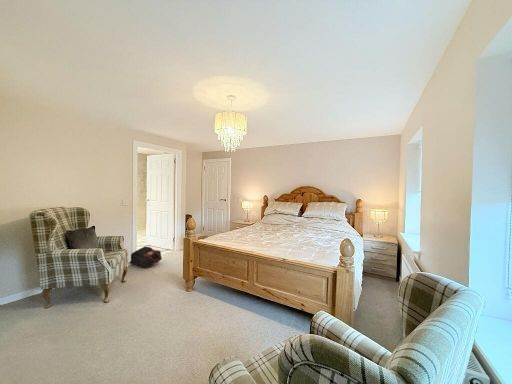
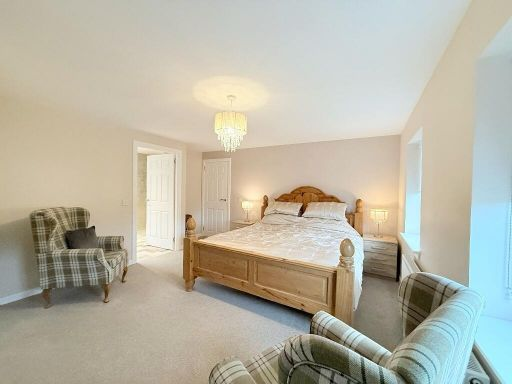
- backpack (148, 255)
